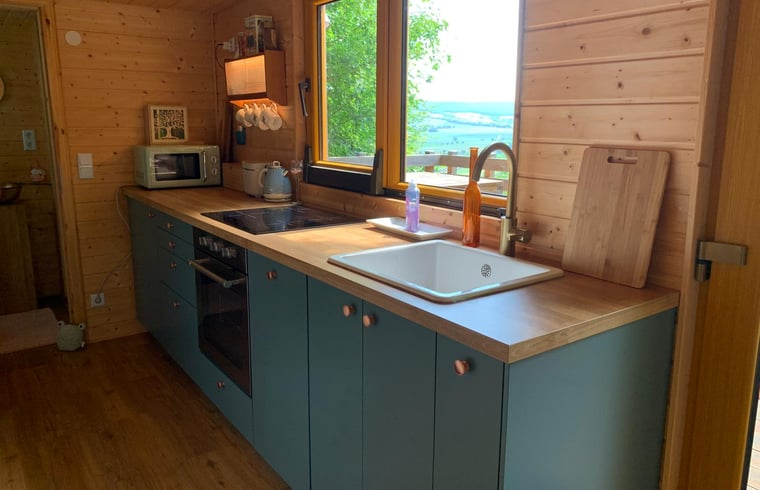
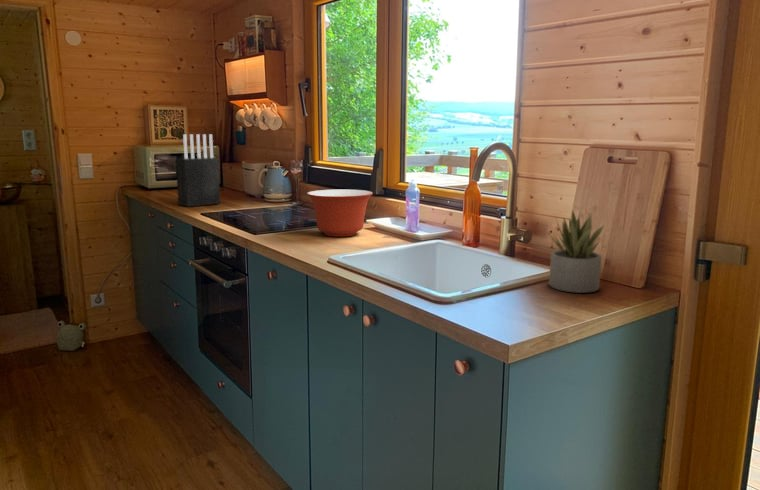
+ mixing bowl (340, 213)
+ knife block (196, 169)
+ succulent plant (576, 248)
